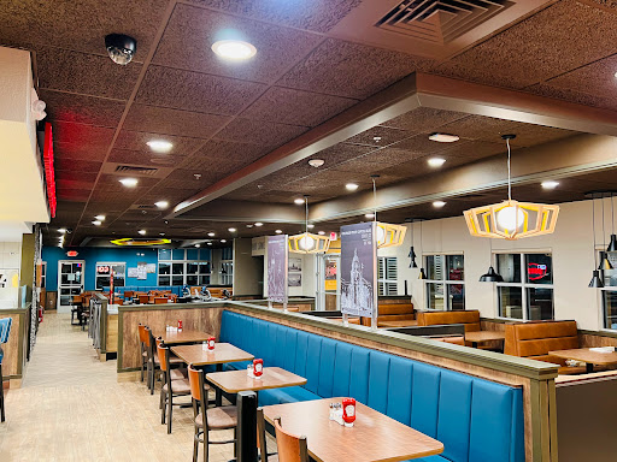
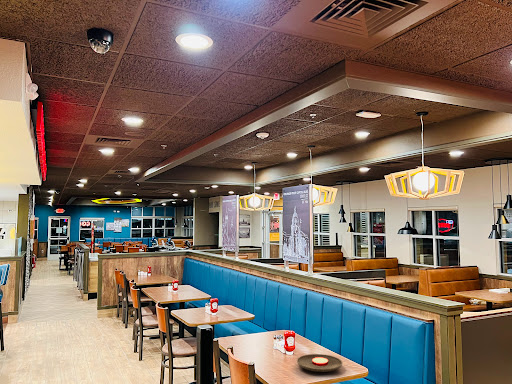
+ plate (319, 363)
